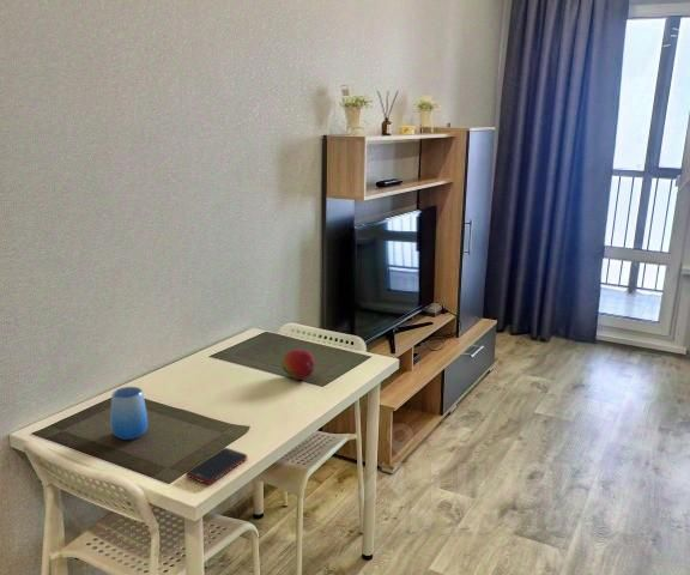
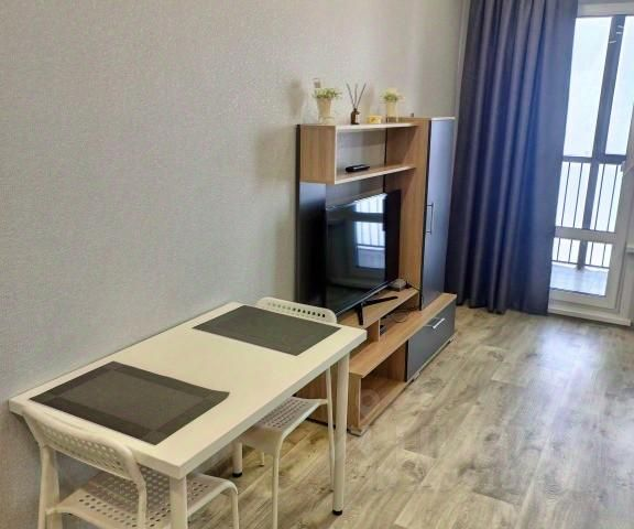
- cup (128, 412)
- cell phone (217, 465)
- fruit (297, 363)
